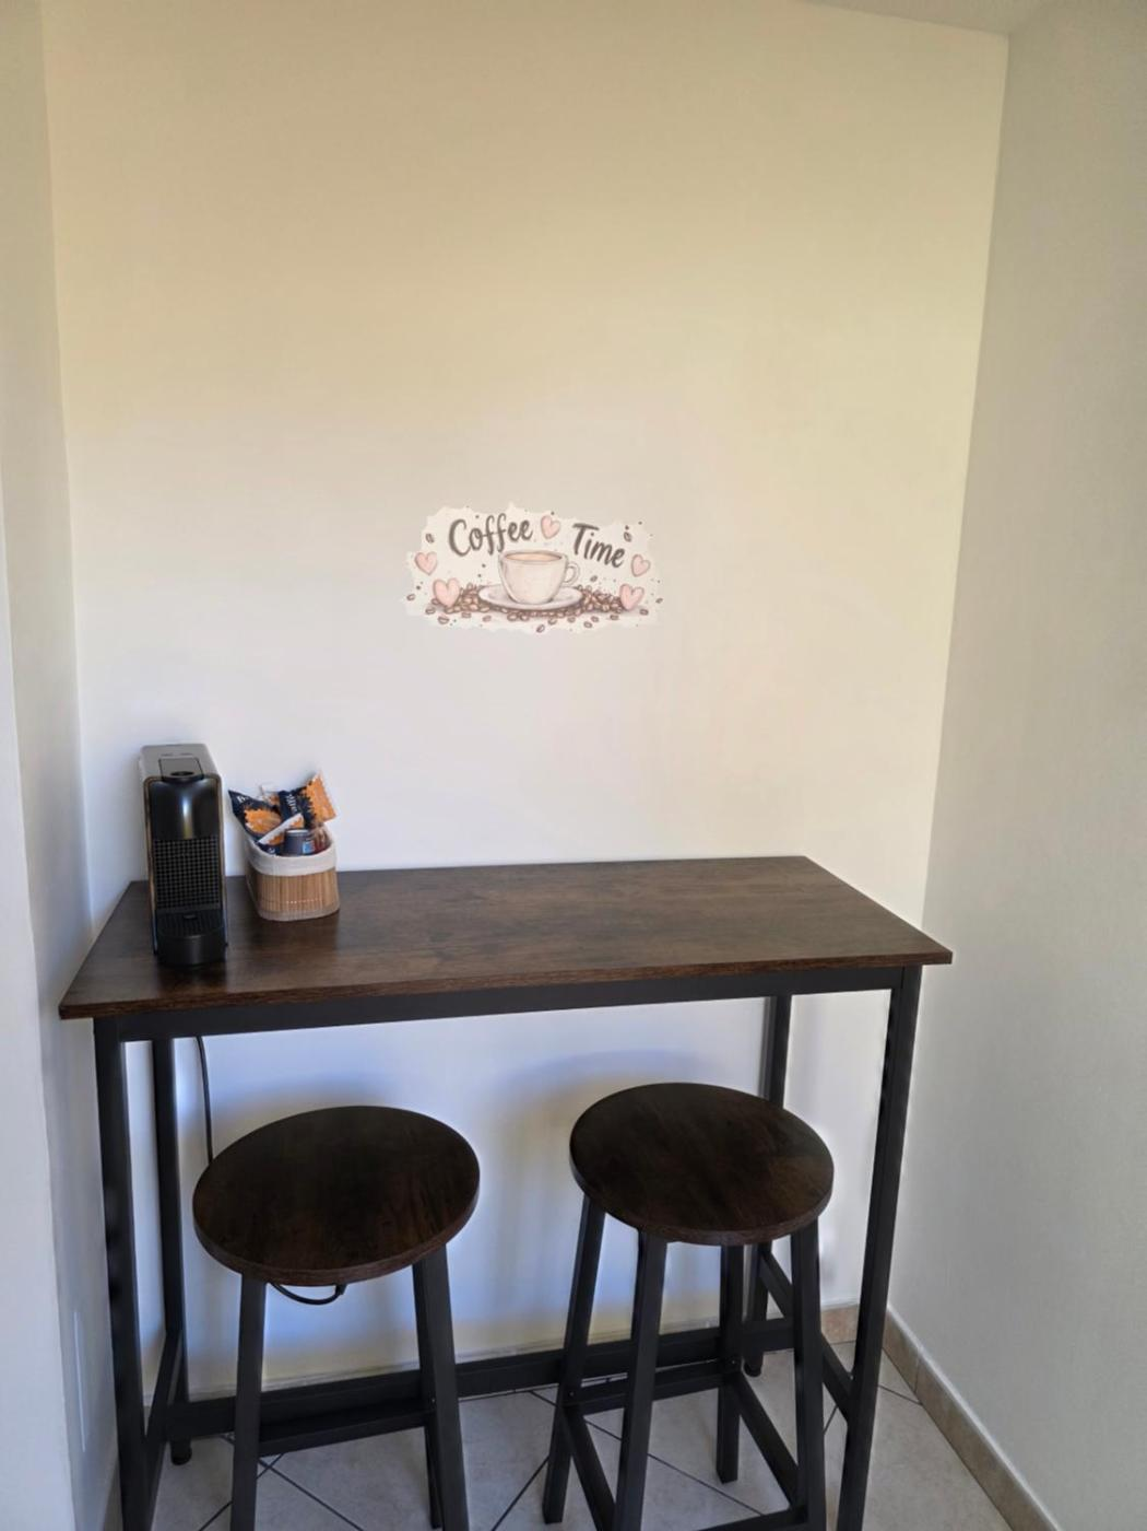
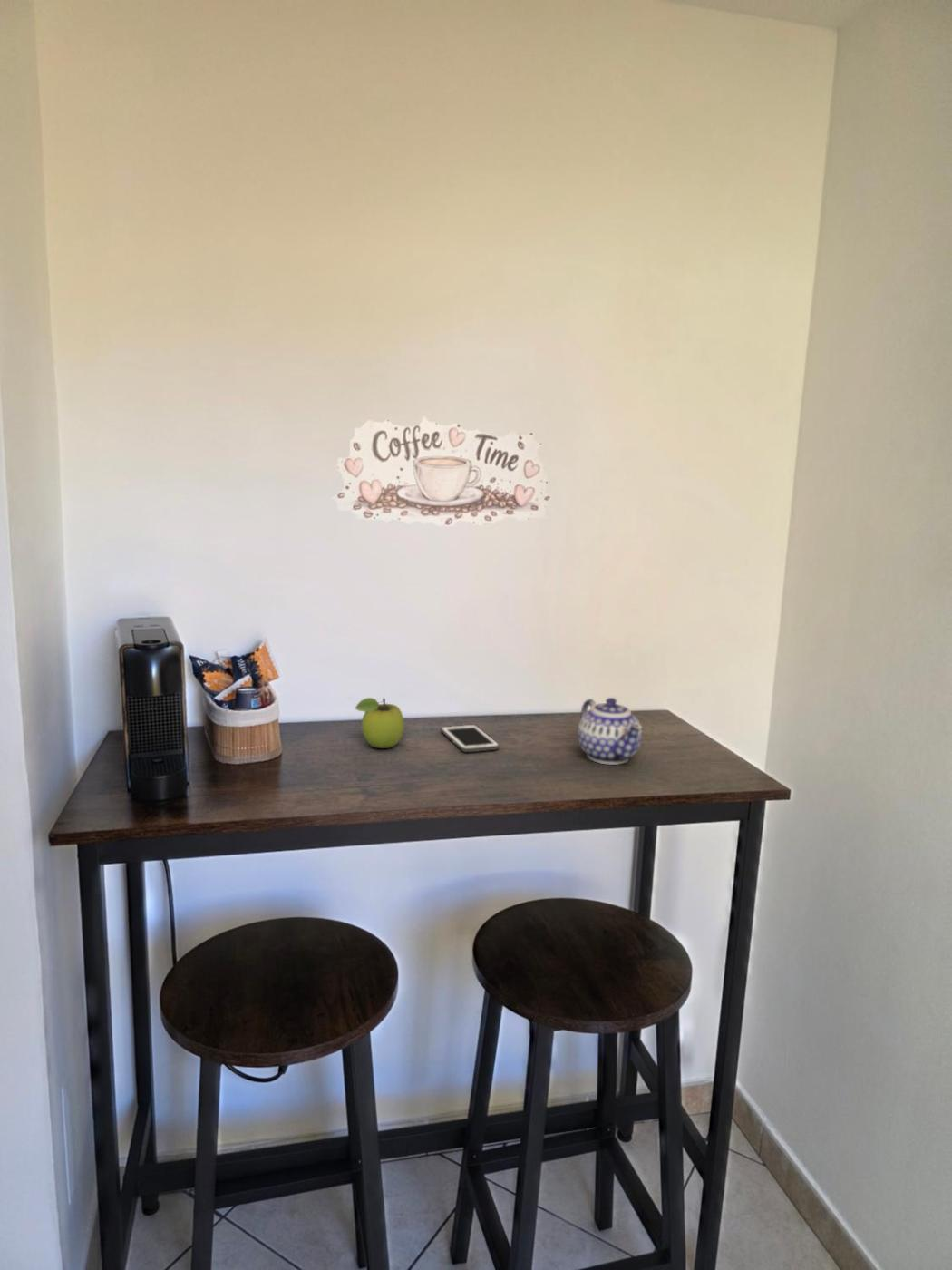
+ cell phone (469, 738)
+ fruit (379, 722)
+ teapot (609, 728)
